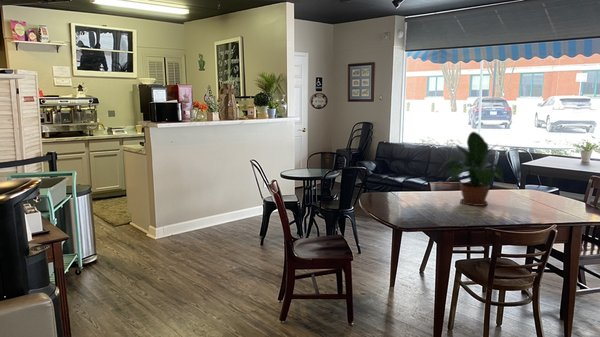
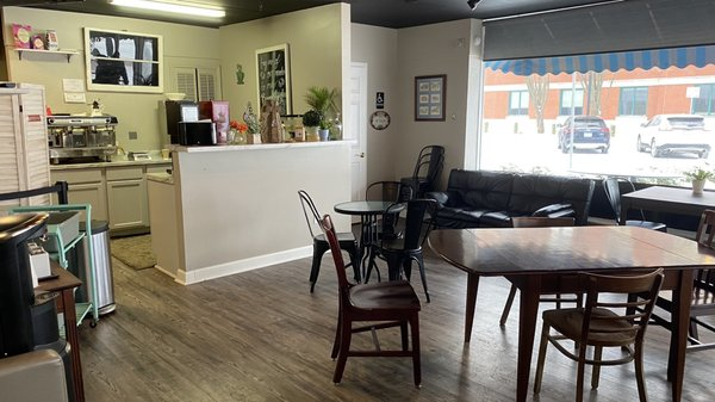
- potted plant (473, 167)
